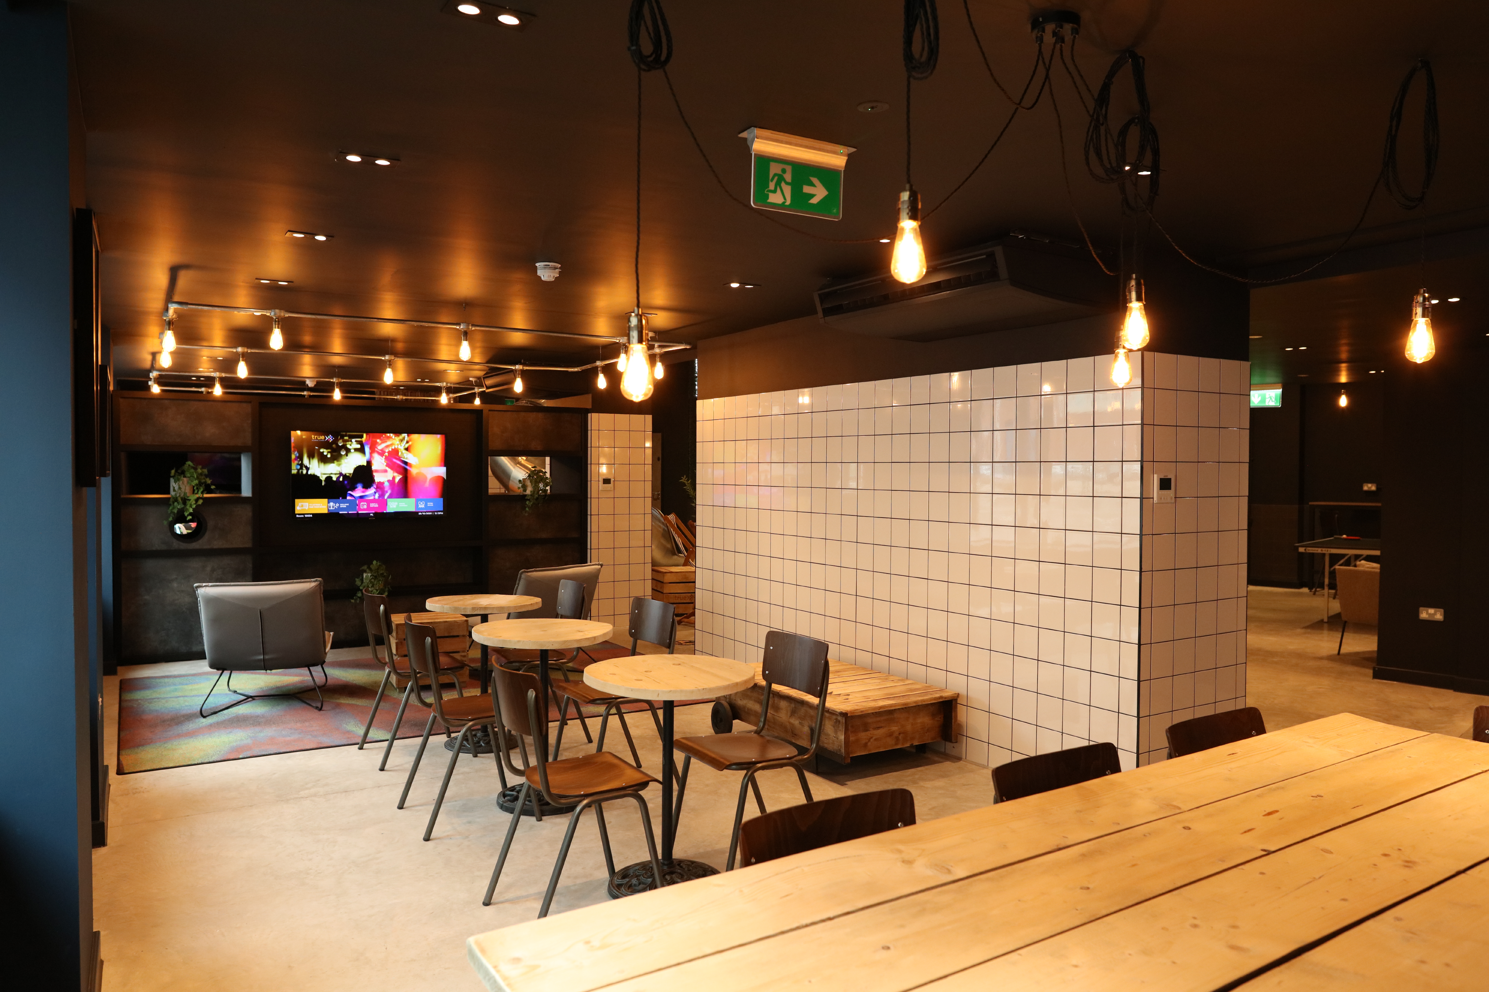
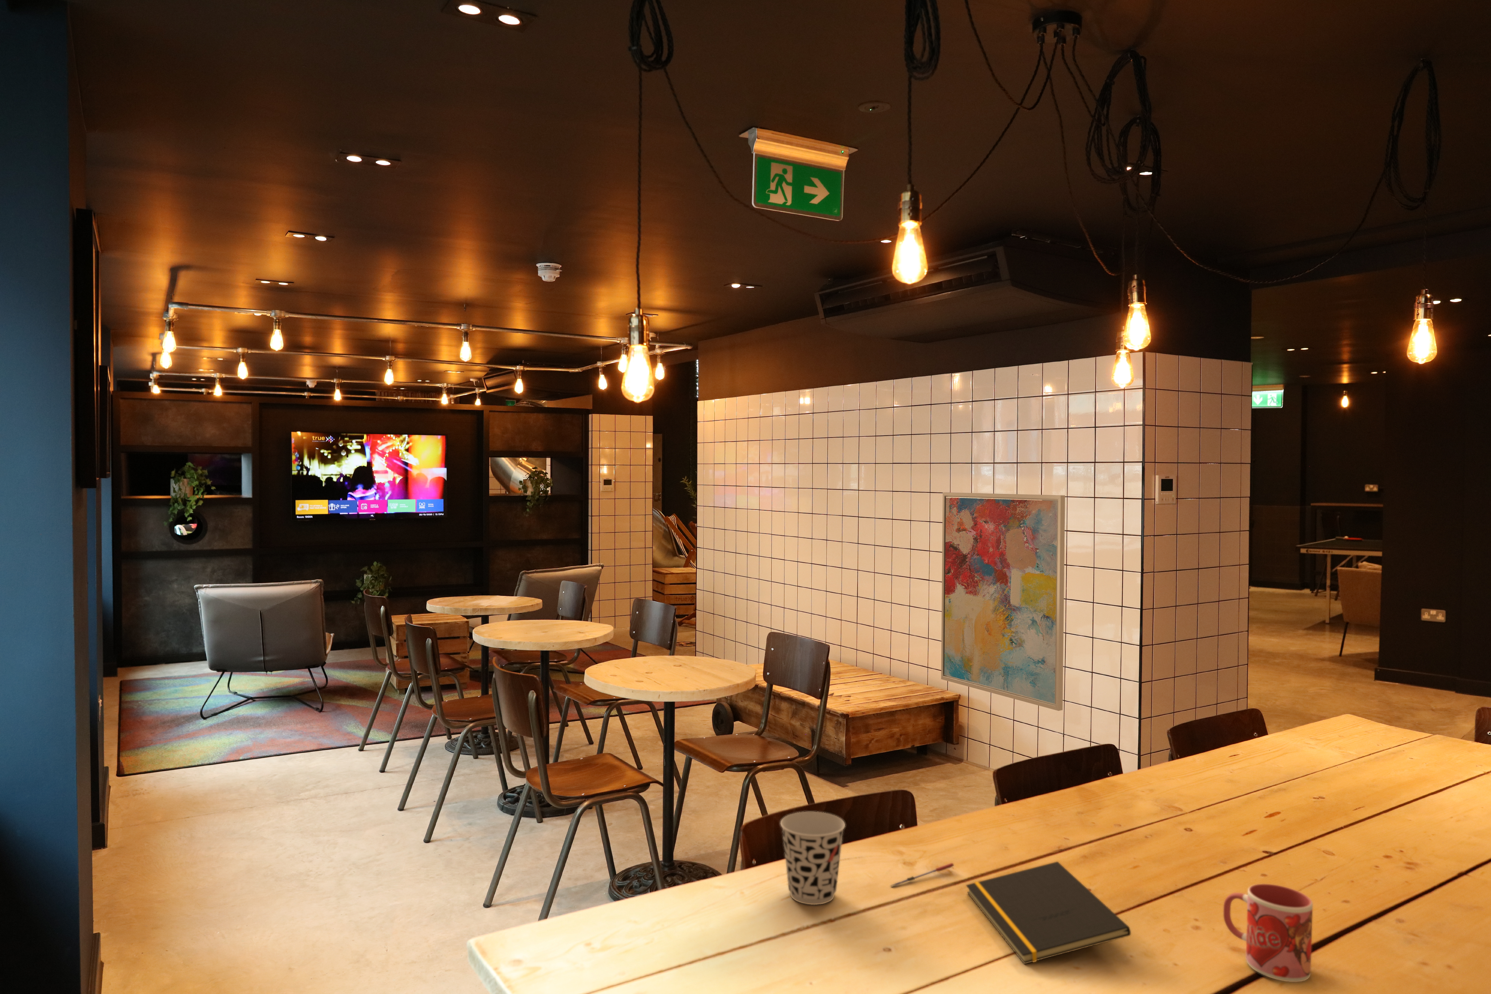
+ notepad (1042, 909)
+ wall art (998, 594)
+ pen (922, 874)
+ mug (1267, 925)
+ cup (812, 859)
